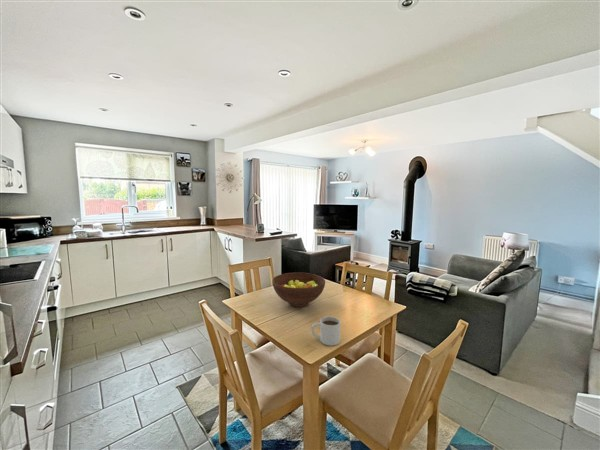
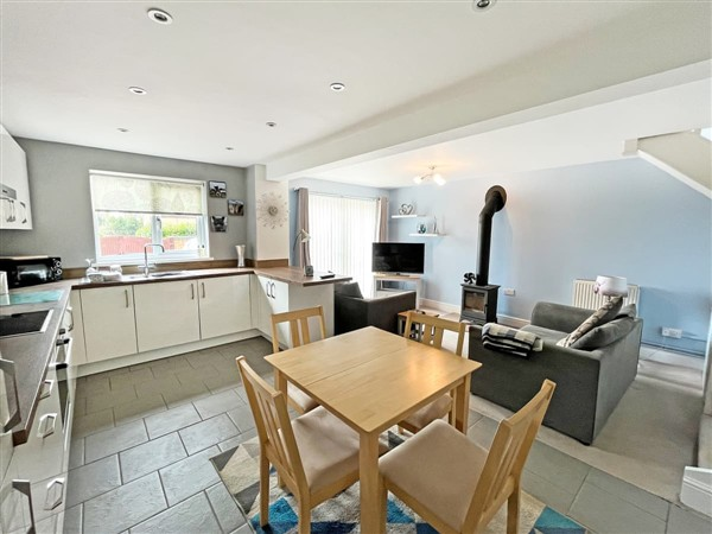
- mug (325, 330)
- fruit bowl (298, 291)
